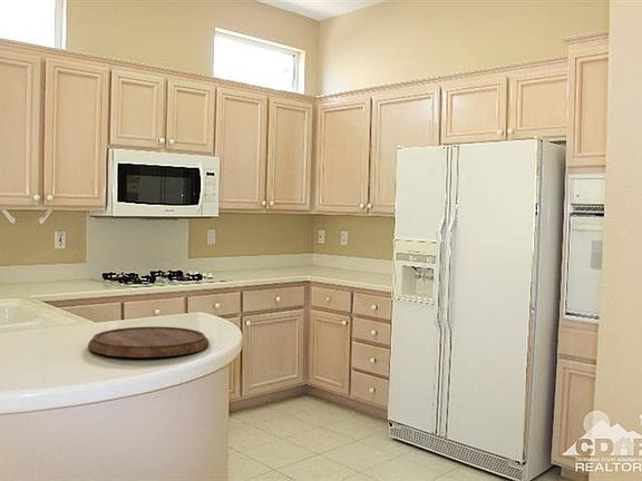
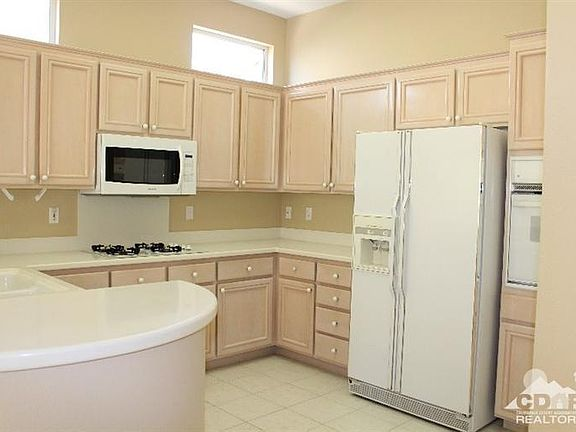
- cutting board (149, 340)
